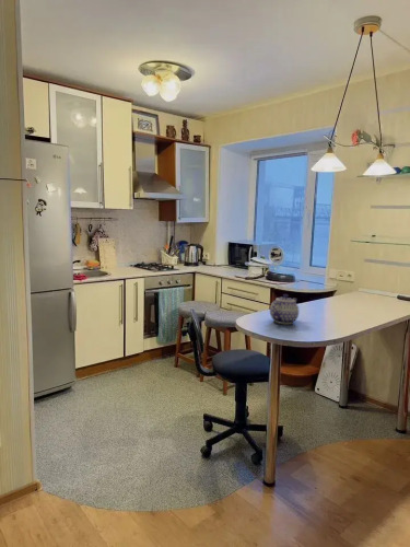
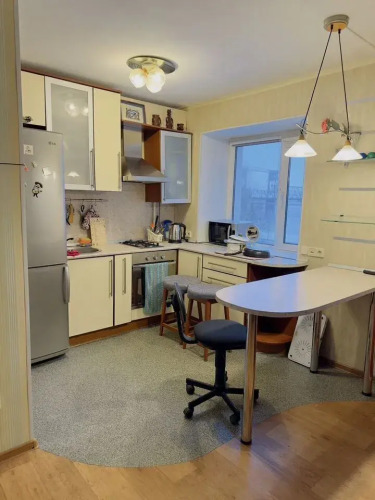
- teapot (284, 307)
